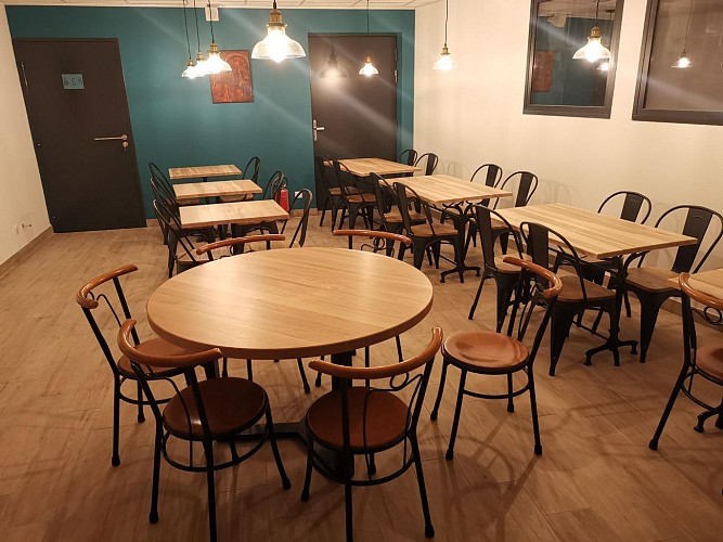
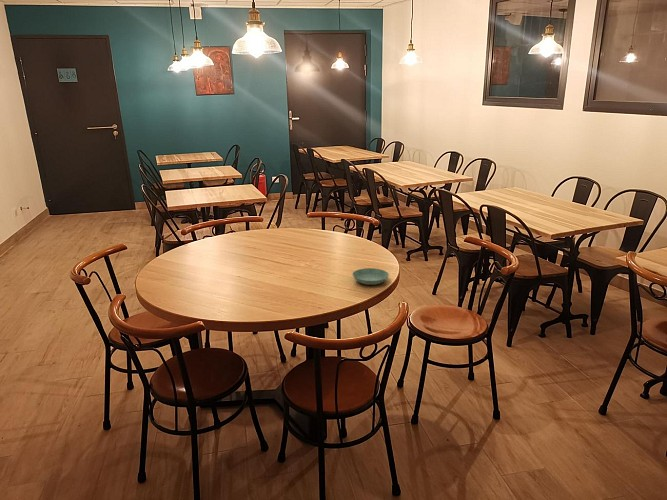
+ saucer (370, 277)
